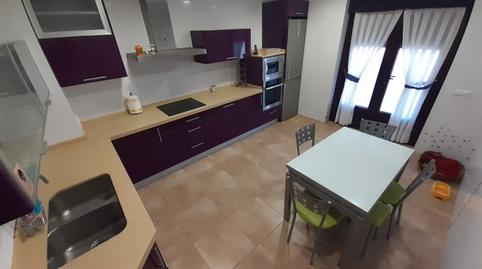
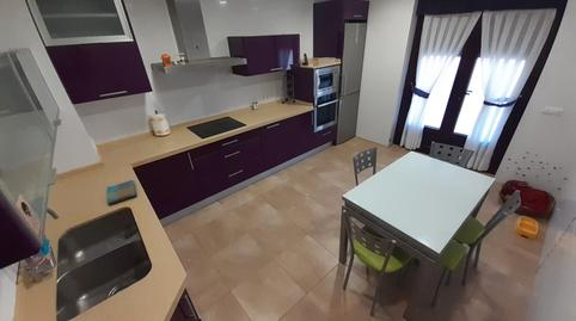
+ dish towel (121, 191)
